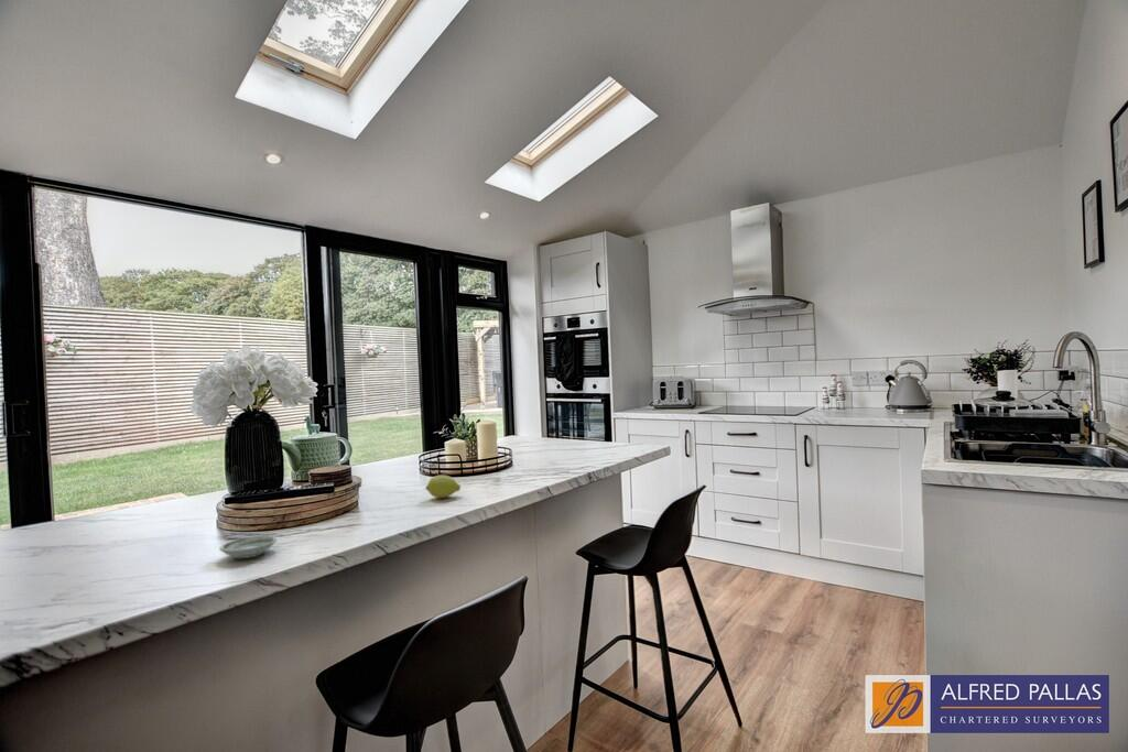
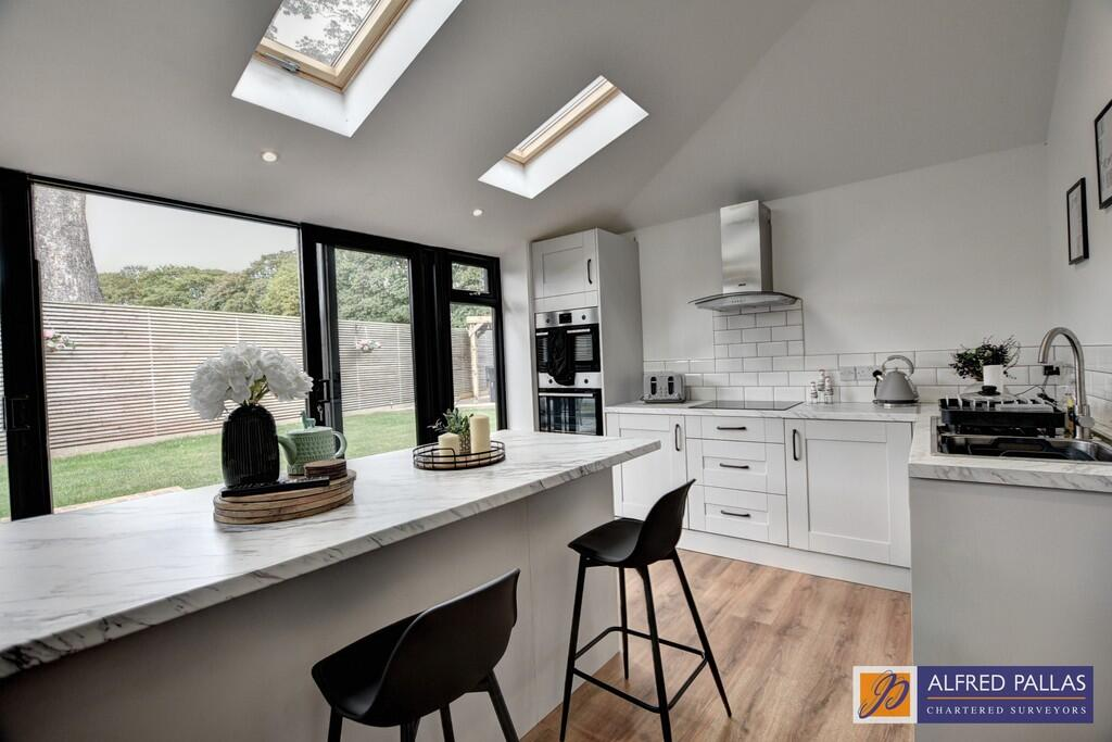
- saucer (249, 547)
- fruit (443, 486)
